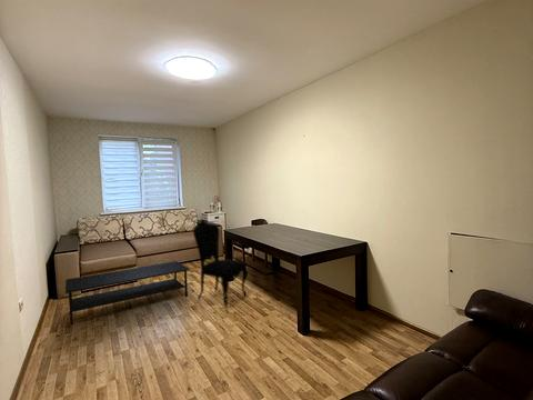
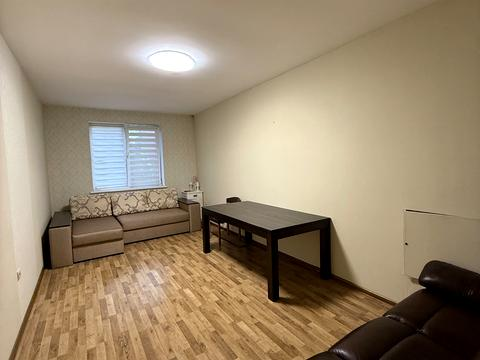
- coffee table (130, 288)
- dining chair (218, 259)
